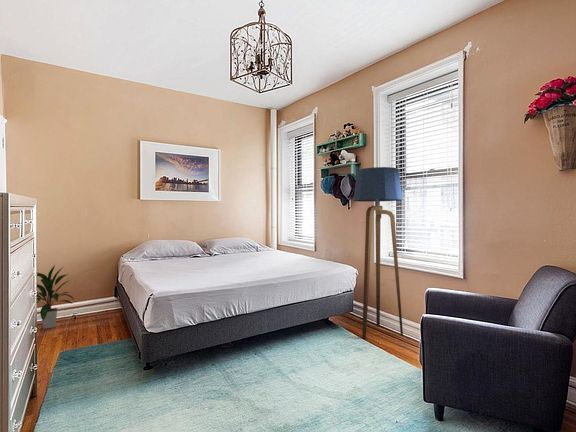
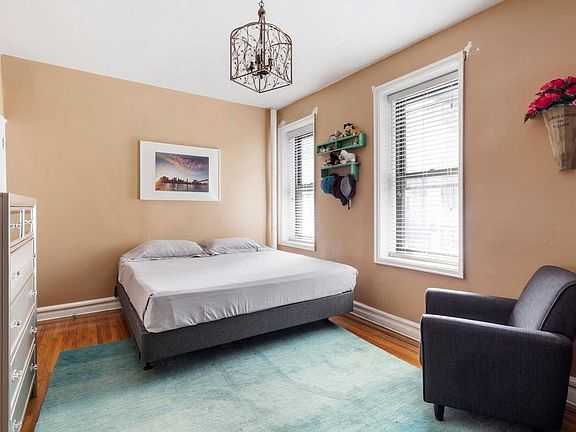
- floor lamp (377, 252)
- indoor plant (47, 297)
